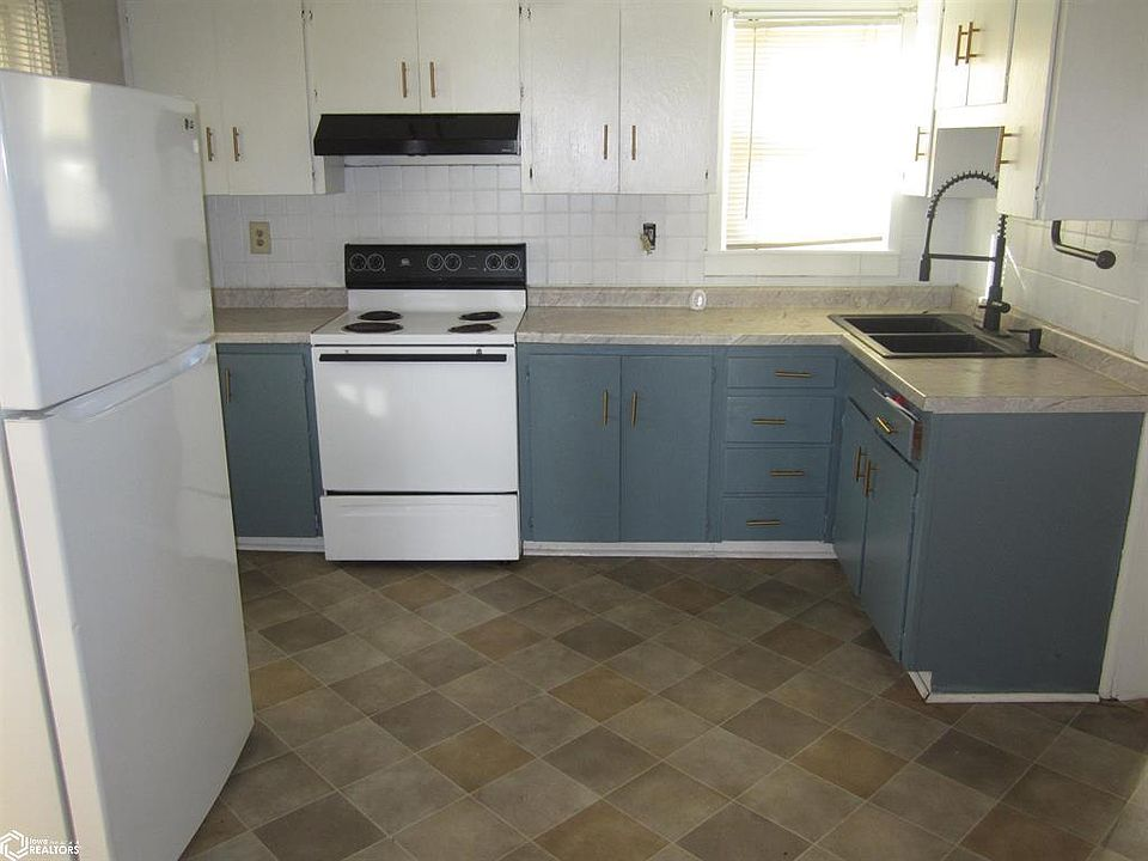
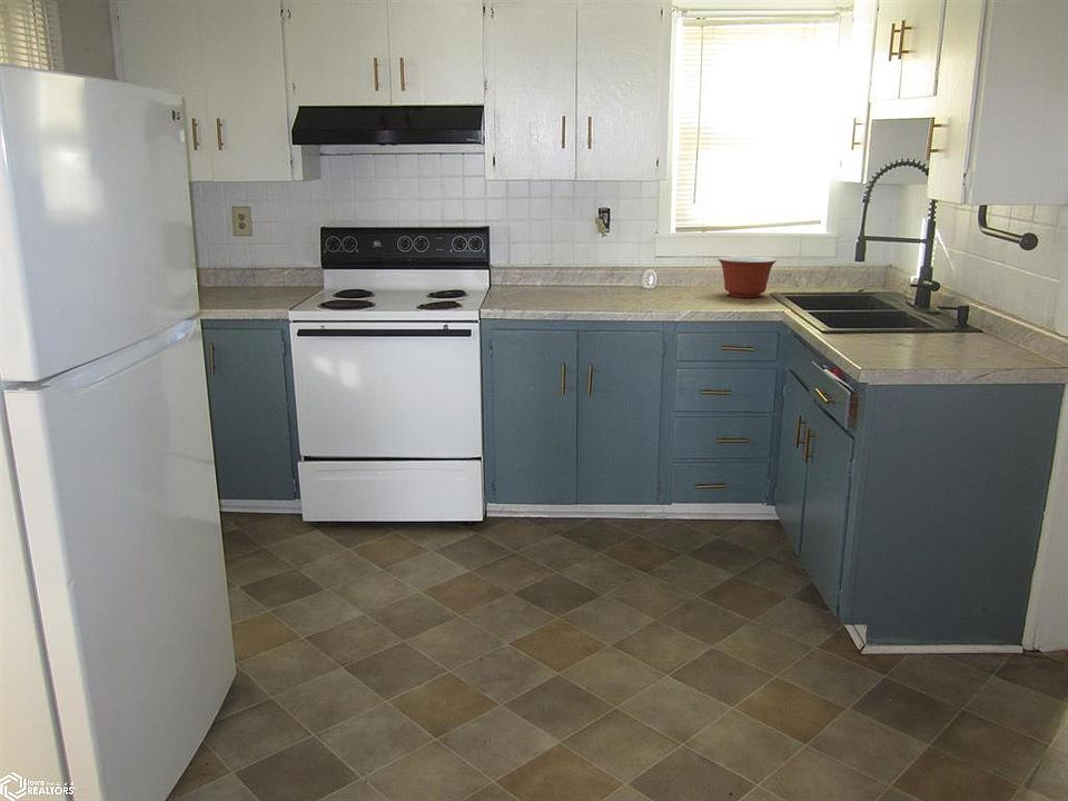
+ mixing bowl (745, 277)
